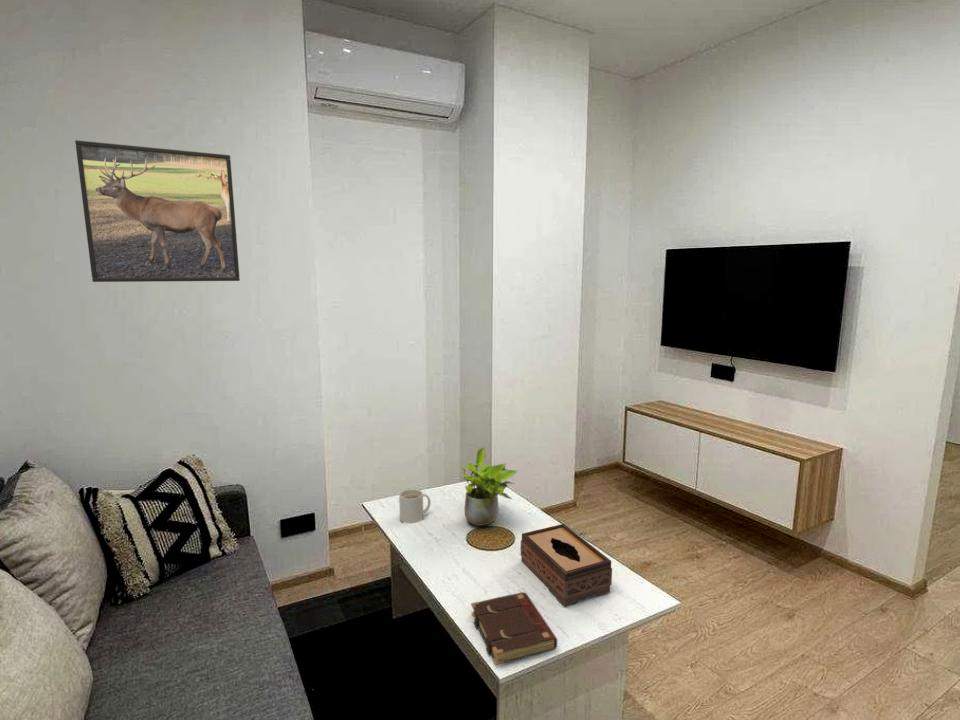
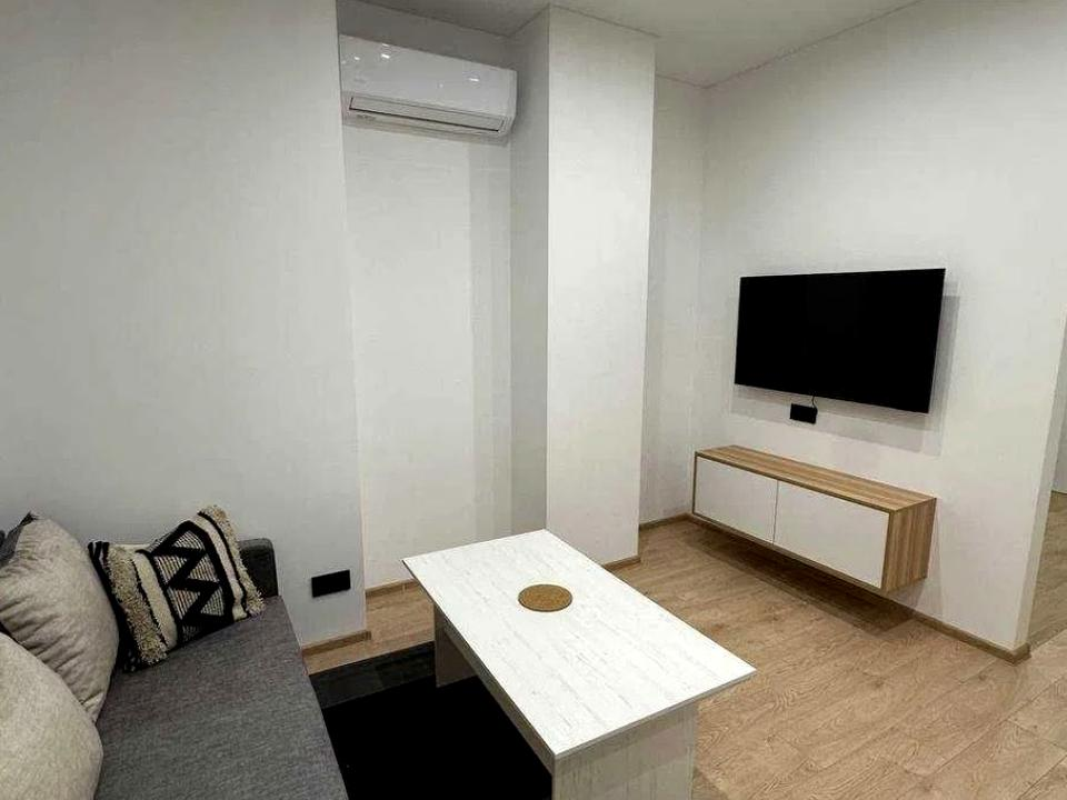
- tissue box (563, 561)
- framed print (164, 216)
- potted plant (486, 490)
- book (511, 624)
- mug (414, 506)
